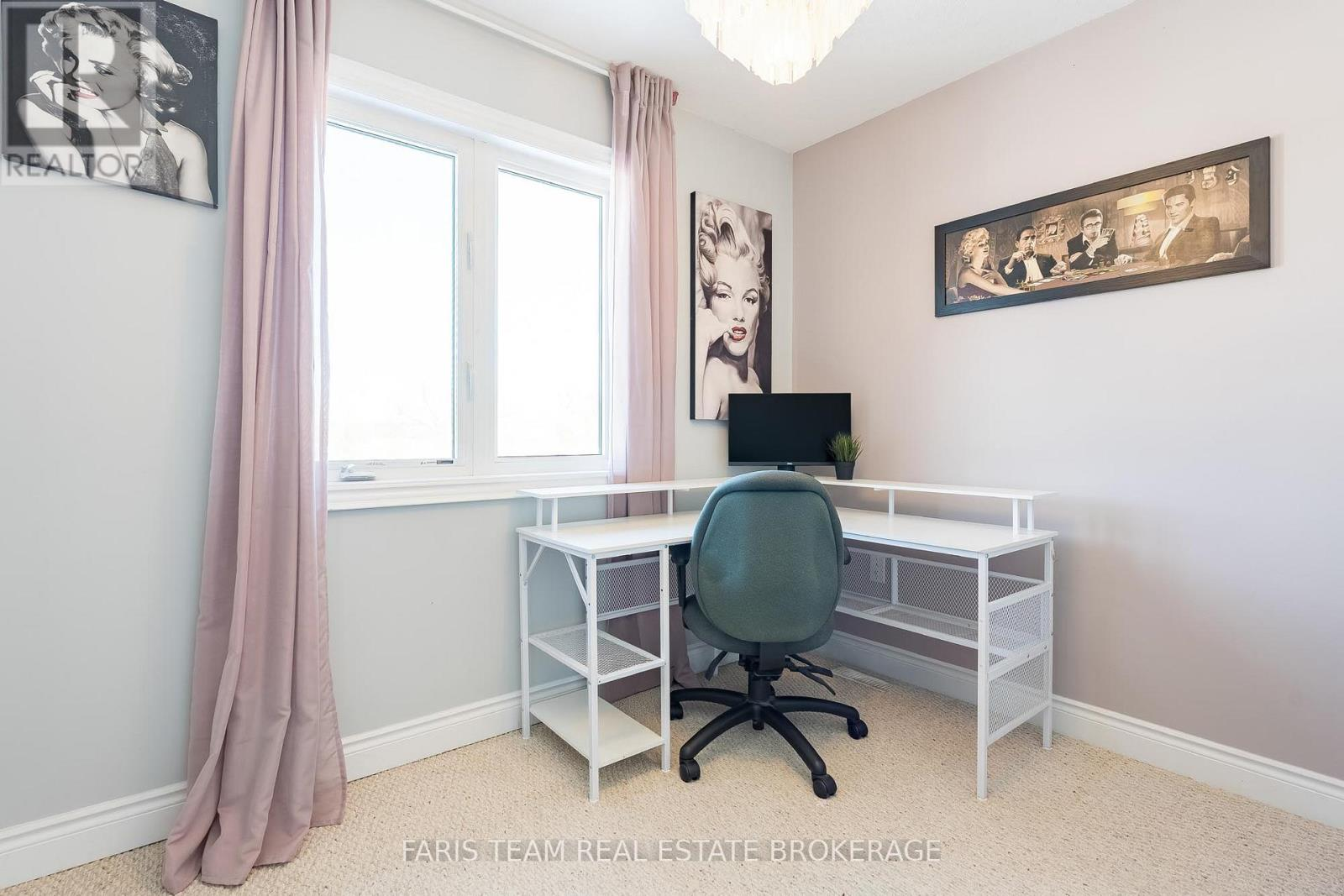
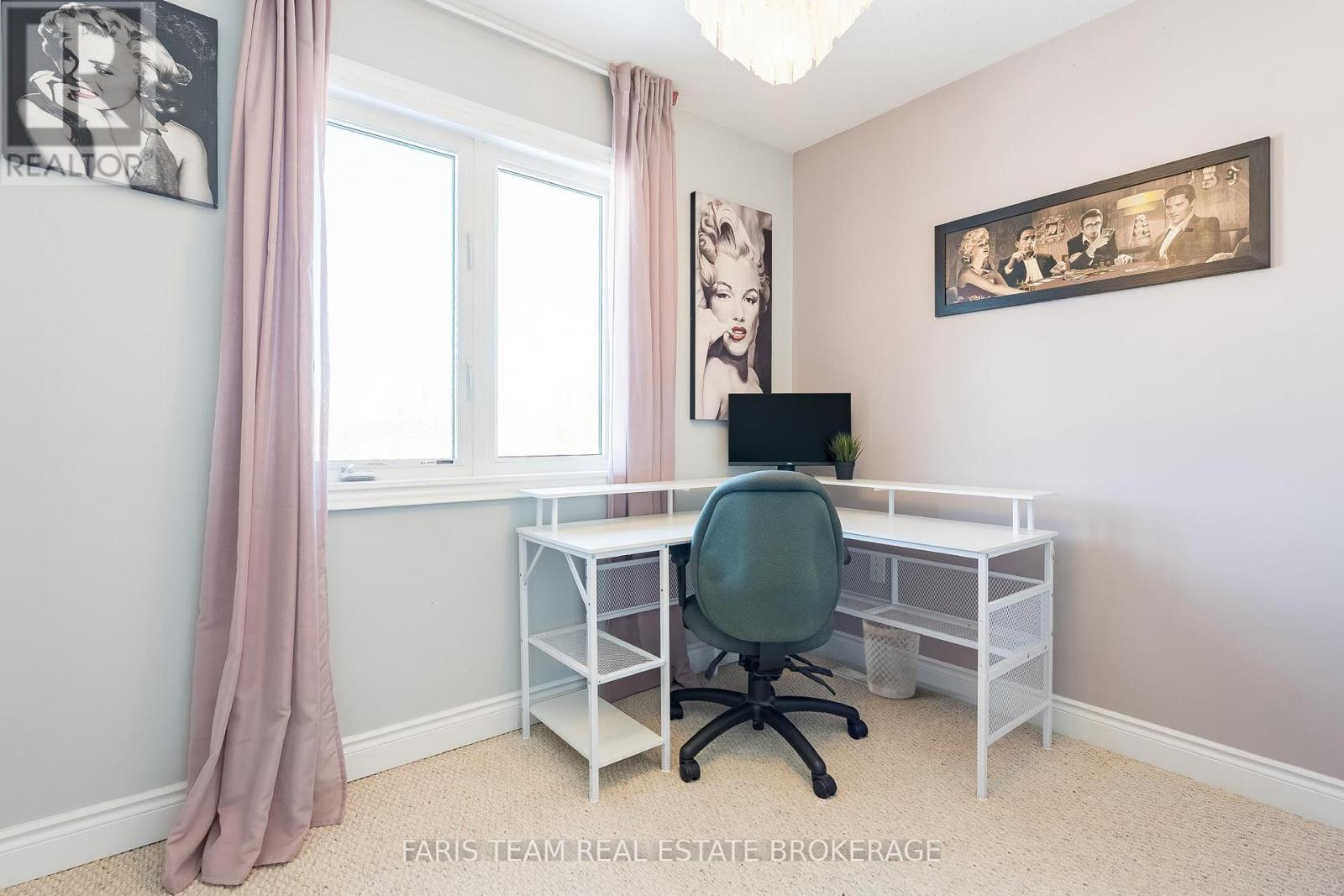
+ wastebasket (890, 656)
